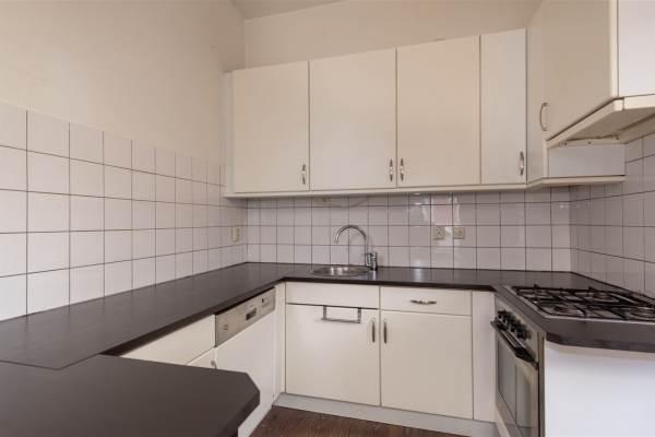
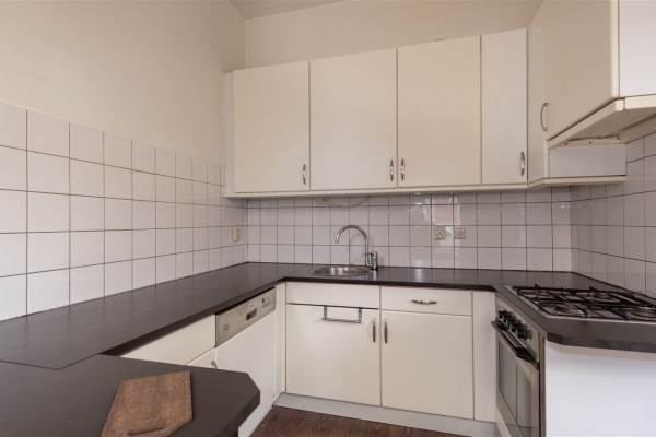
+ cutting board (152, 403)
